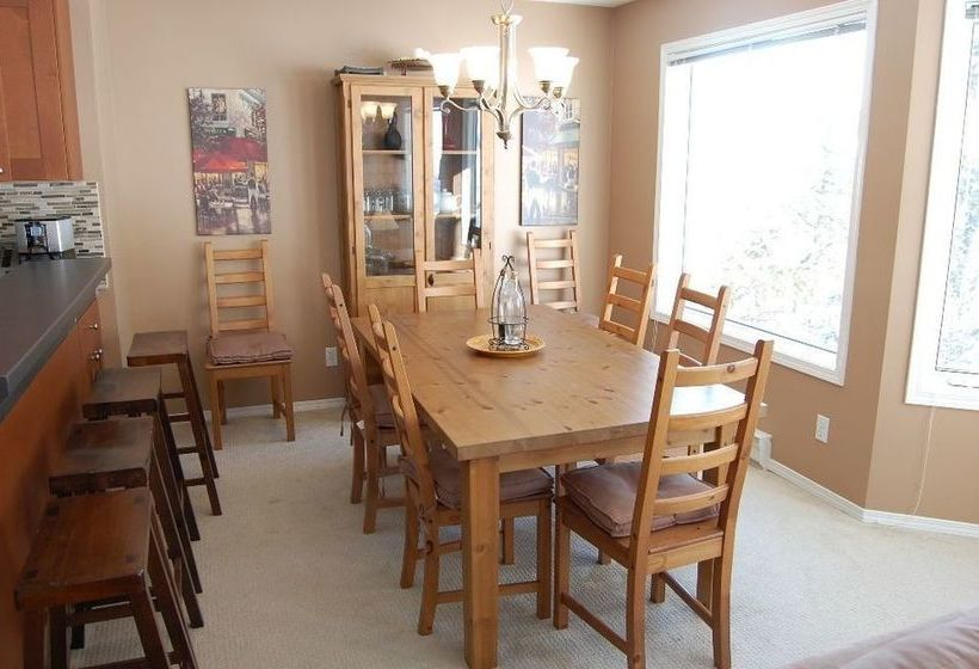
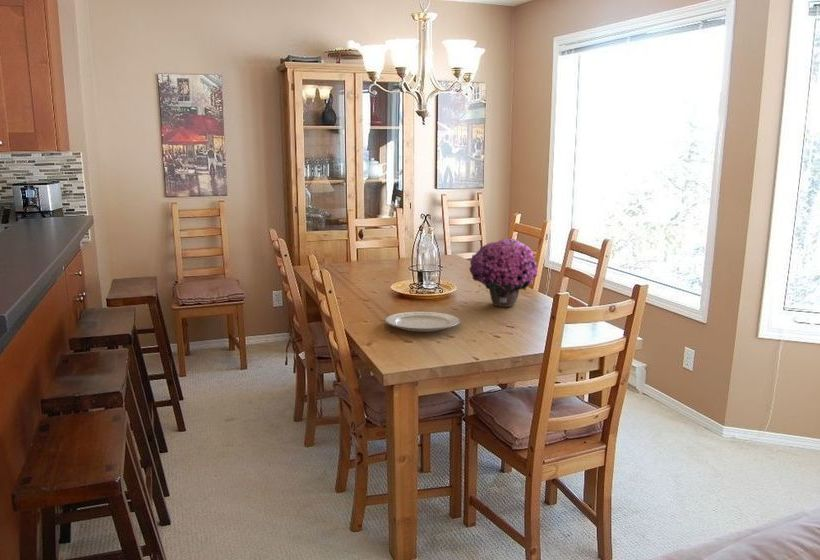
+ flower (502, 271)
+ chinaware (422, 322)
